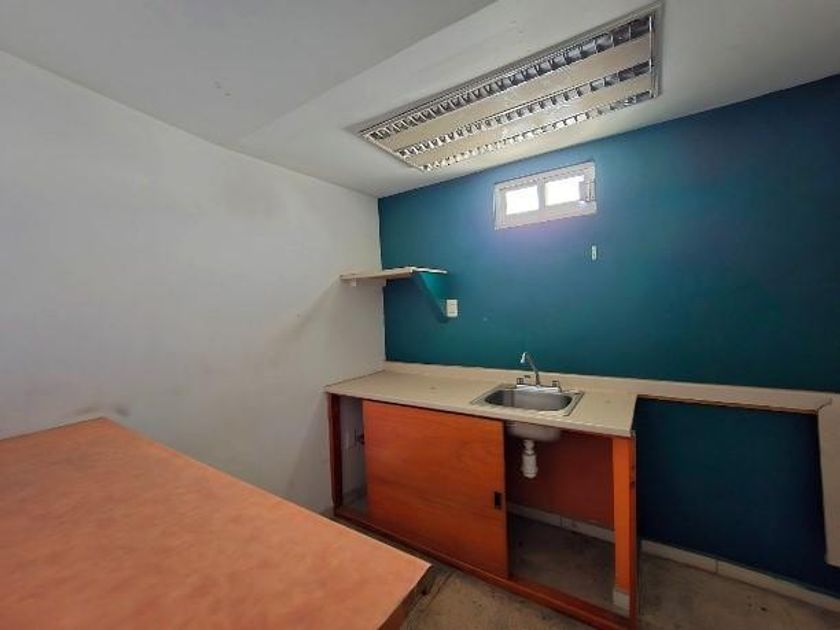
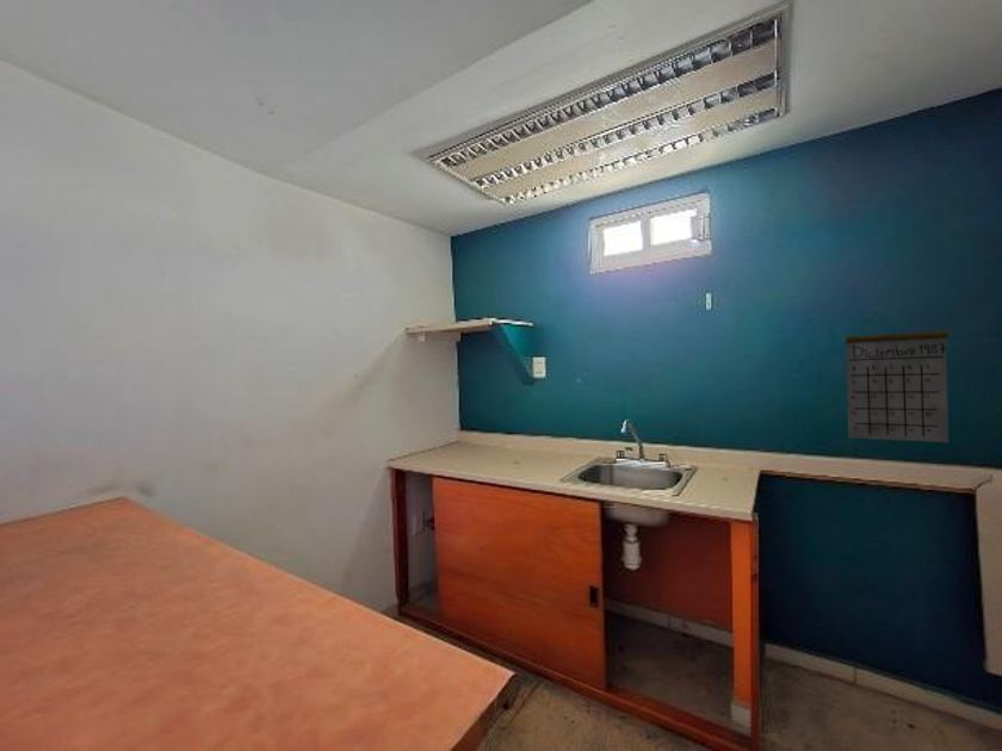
+ calendar (895, 374)
